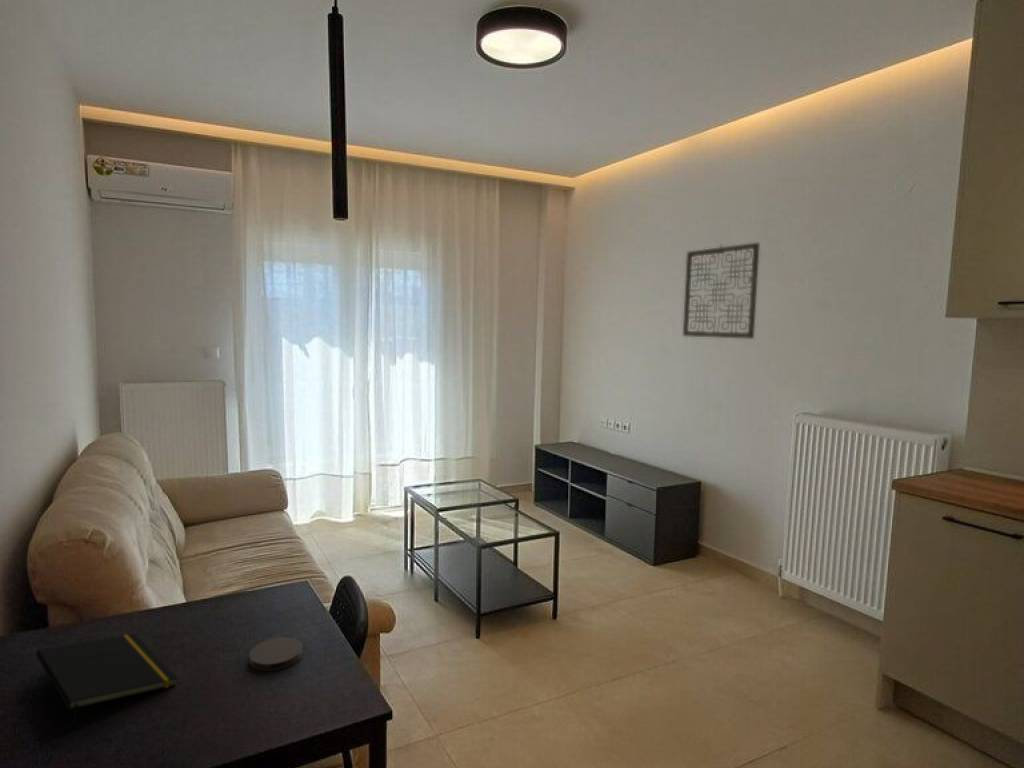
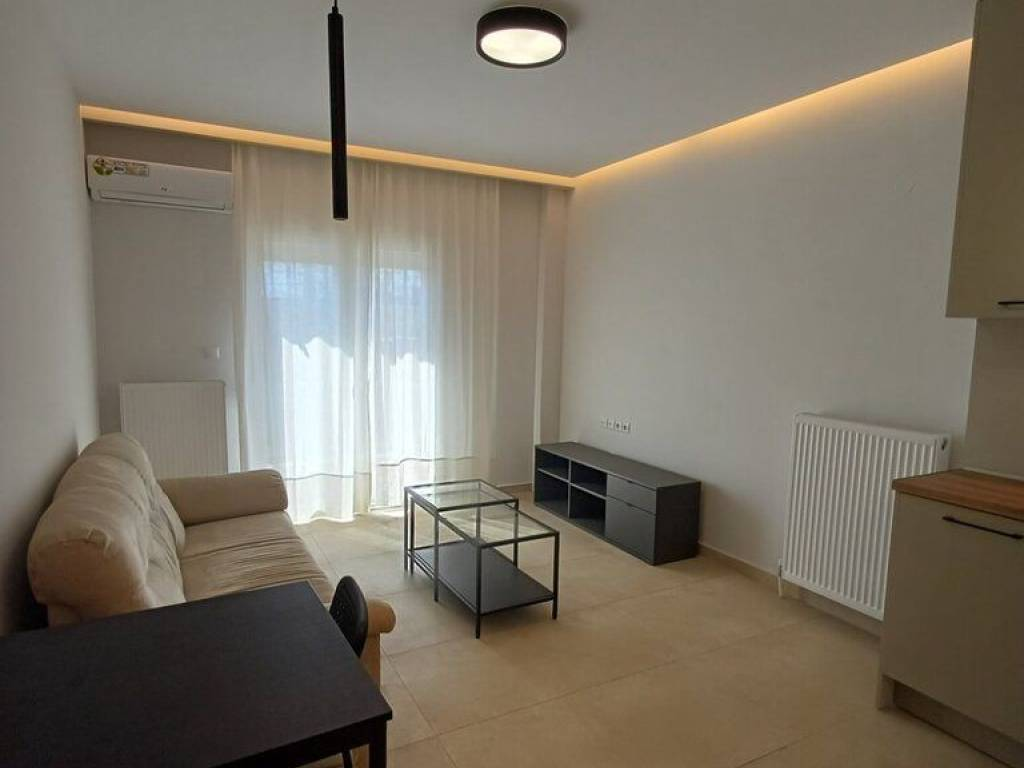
- notepad (105, 667)
- wall art (719, 290)
- coaster (276, 653)
